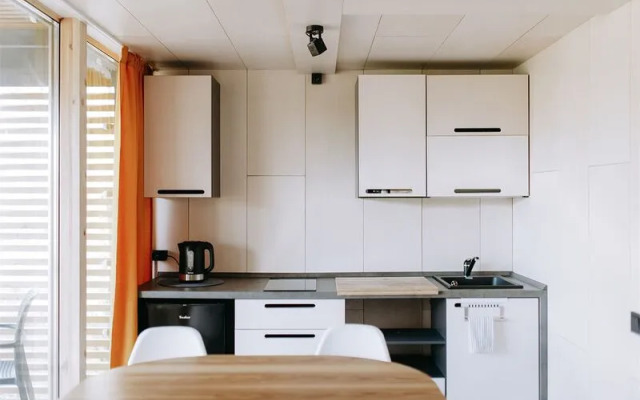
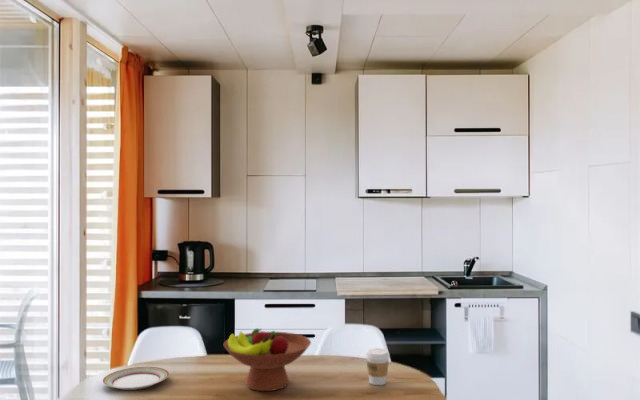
+ plate (136, 379)
+ coffee cup (377, 366)
+ fruit bowl (267, 355)
